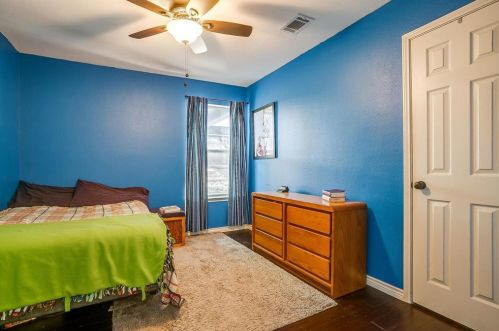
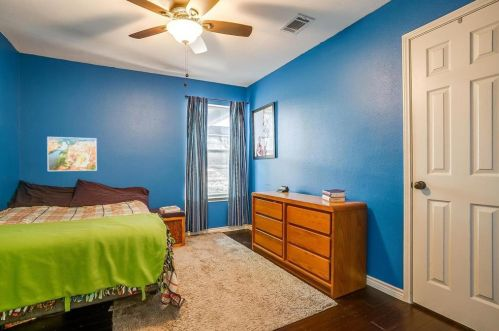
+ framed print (73, 154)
